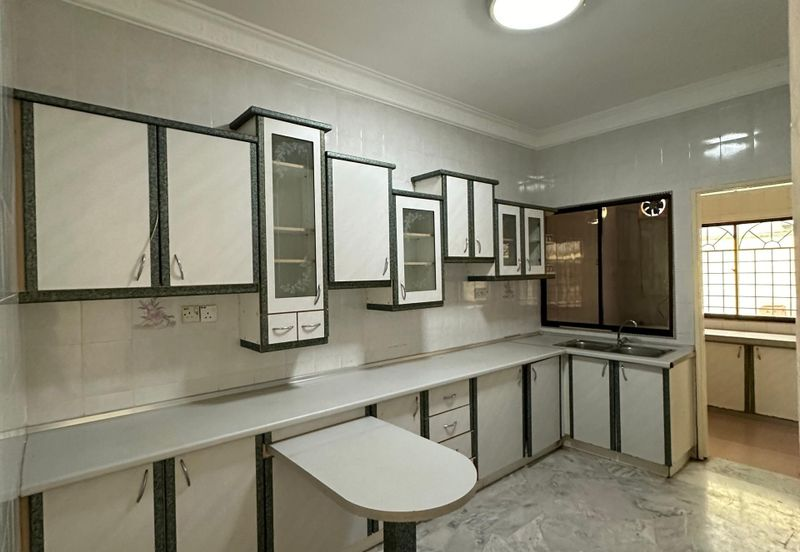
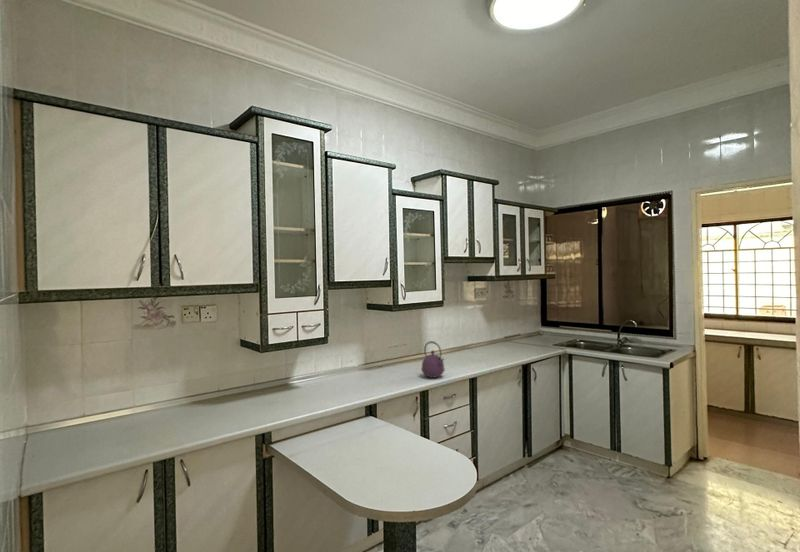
+ teapot (434, 359)
